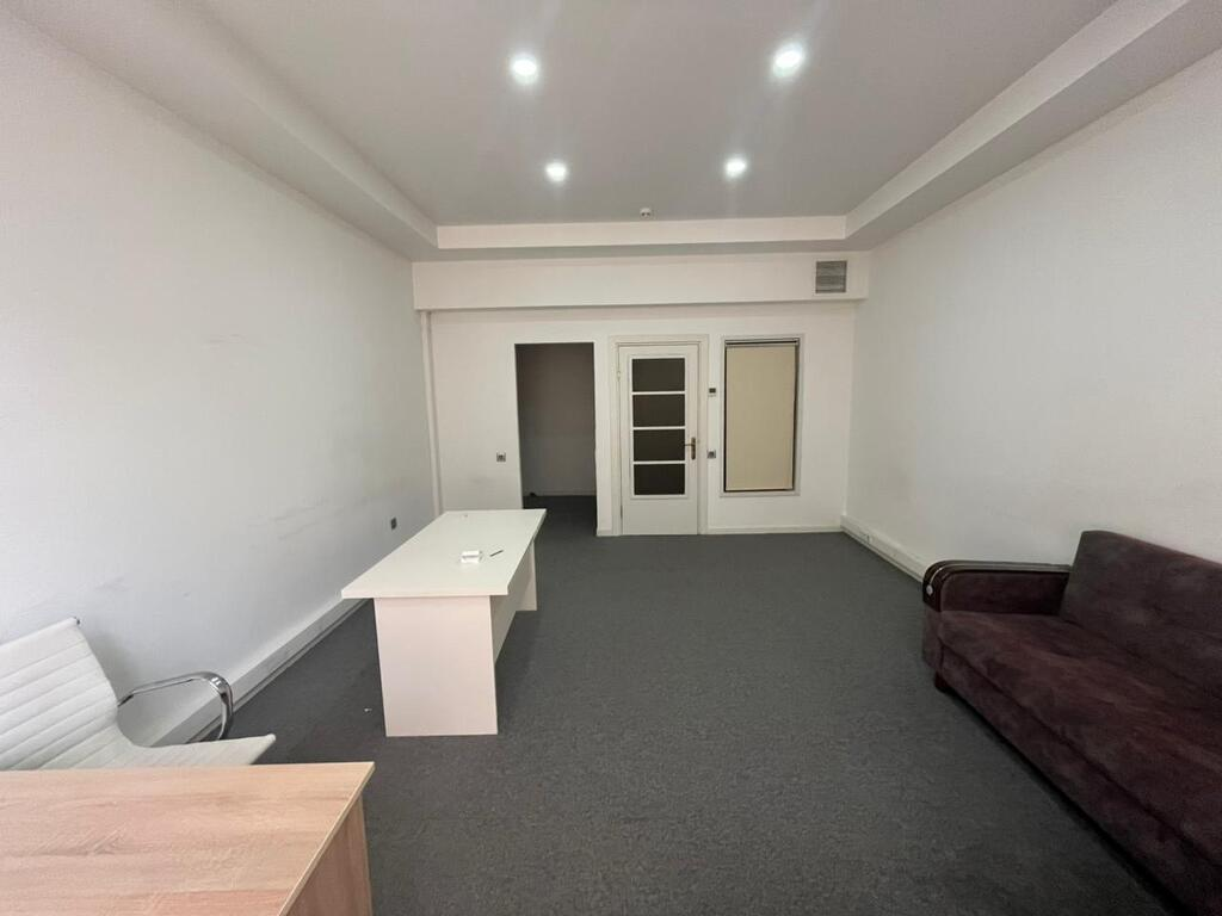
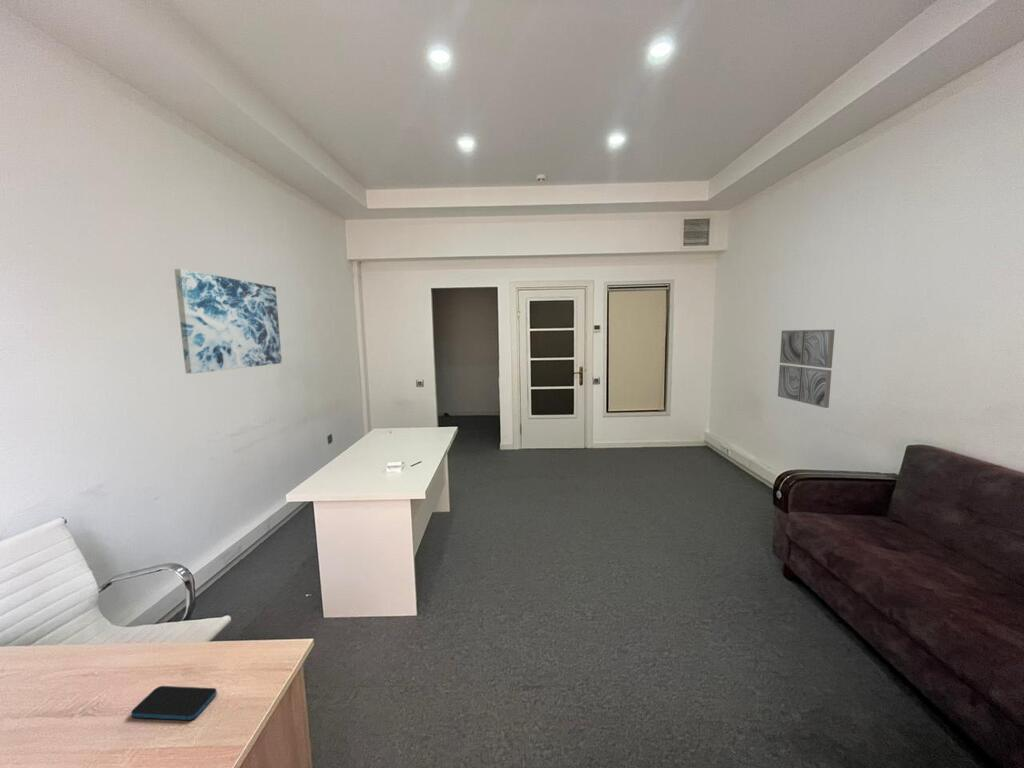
+ wall art (236, 324)
+ wall art (803, 367)
+ smartphone (175, 702)
